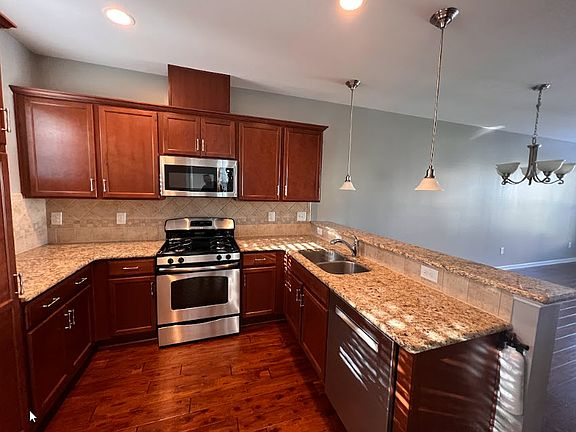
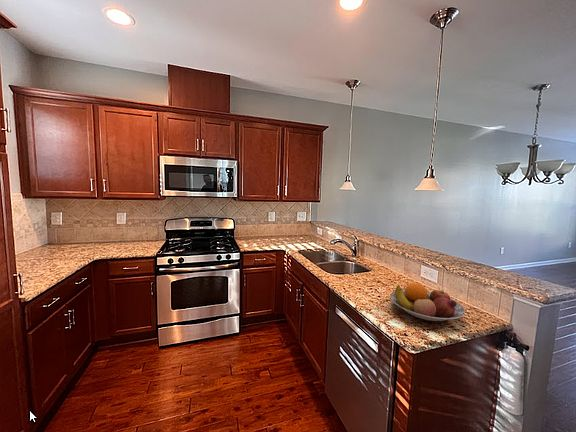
+ fruit bowl (425, 299)
